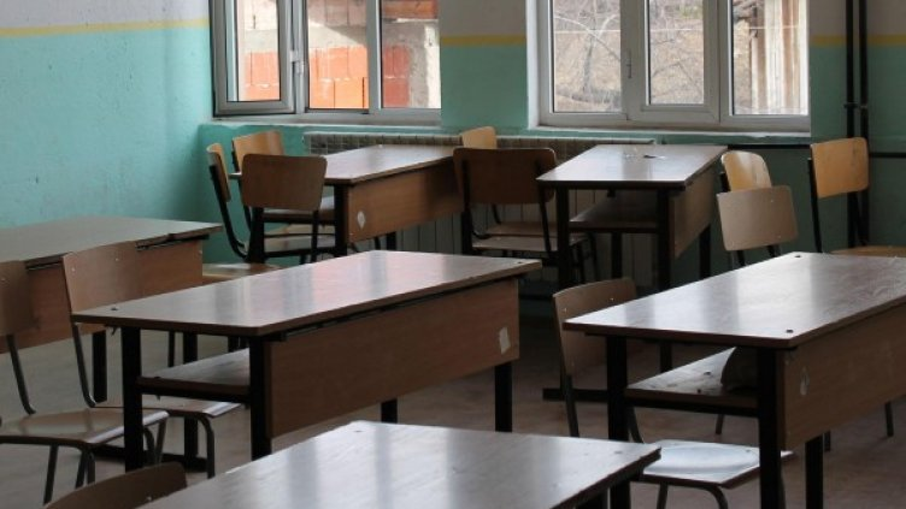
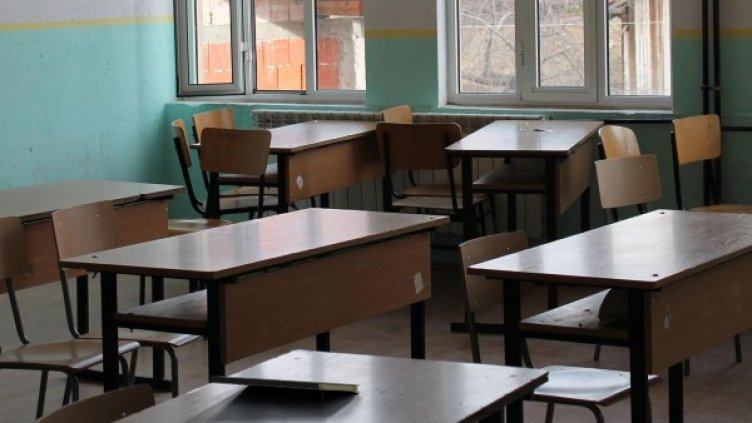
+ notepad (286, 384)
